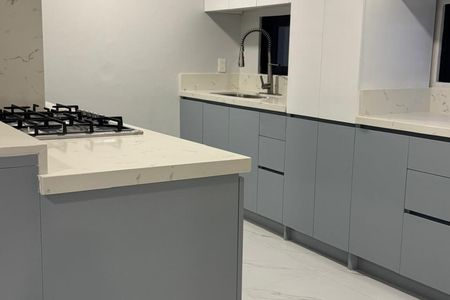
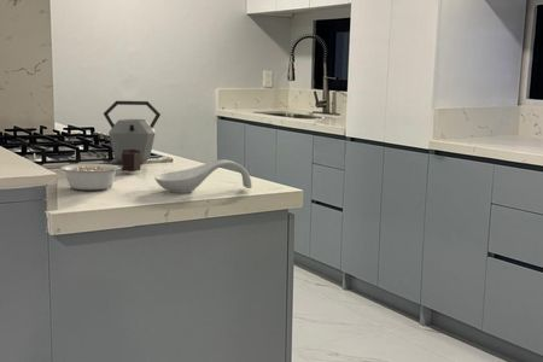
+ kettle (132, 134)
+ spoon rest (203, 175)
+ legume (93, 175)
